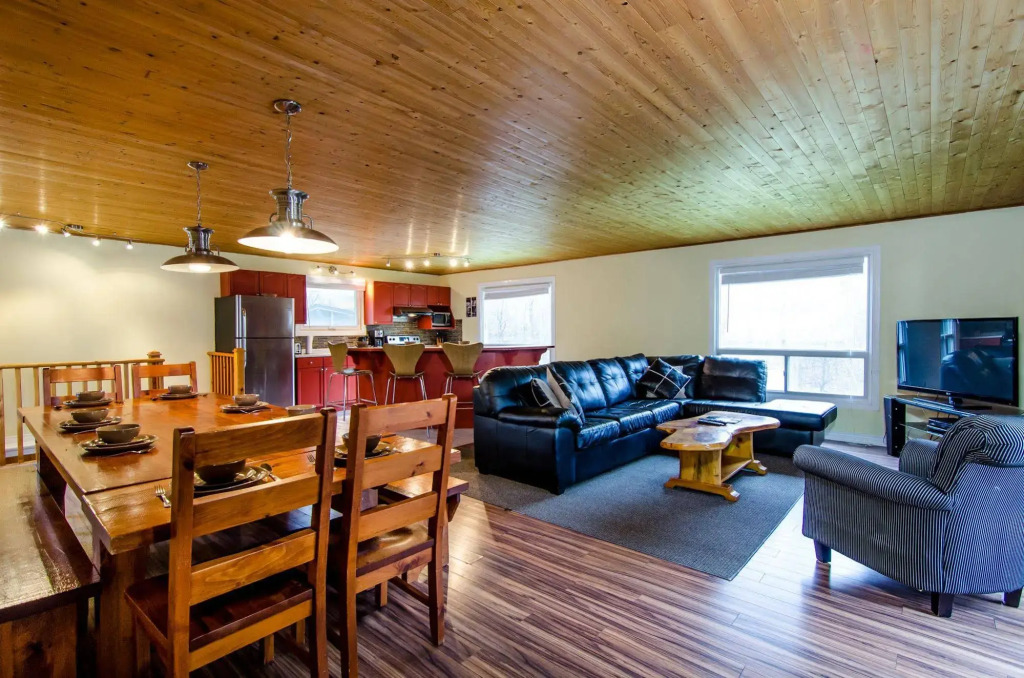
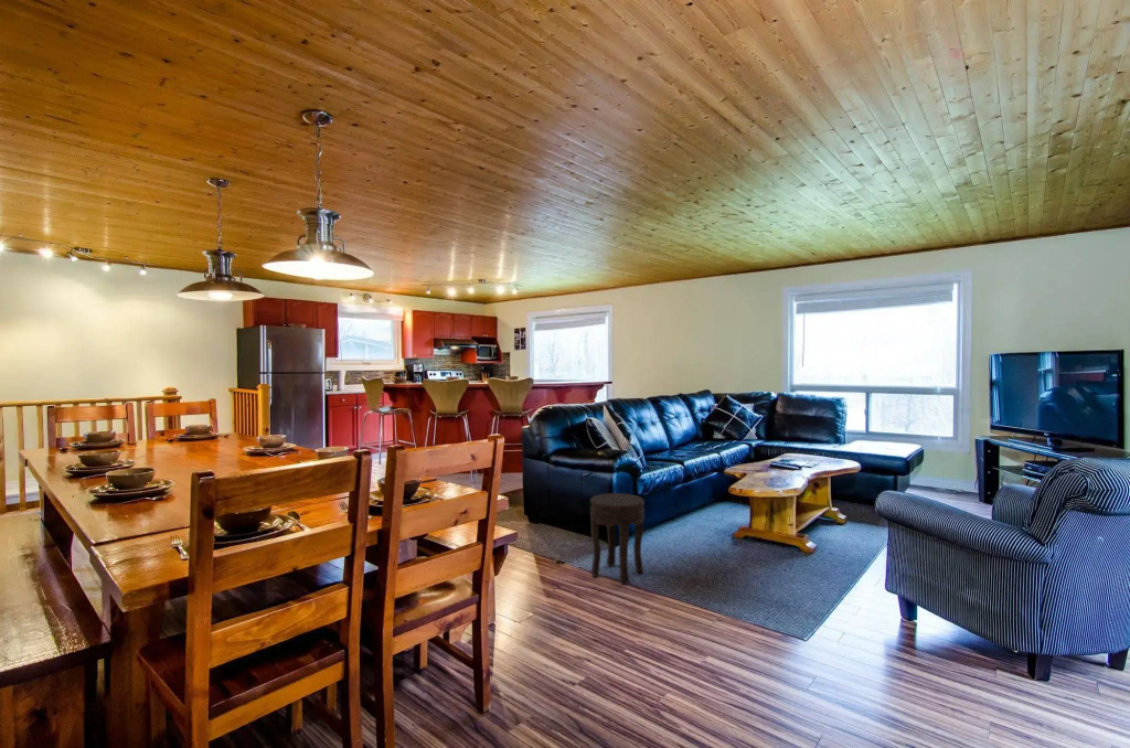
+ side table (615, 536)
